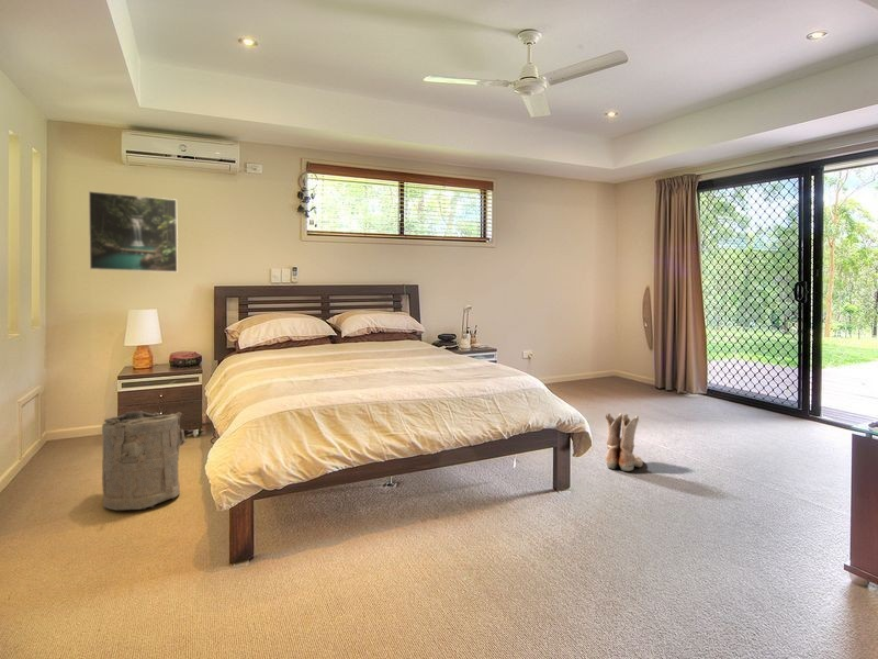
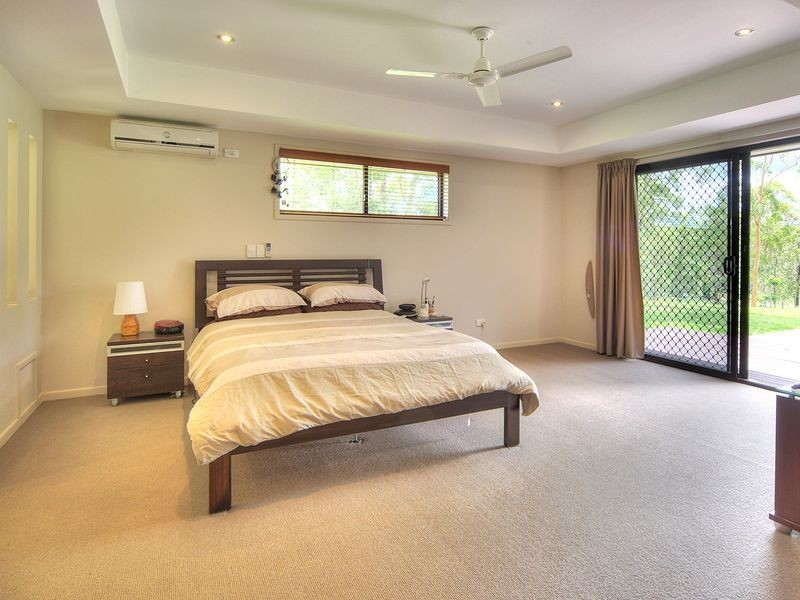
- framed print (134, 233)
- boots (623, 438)
- laundry hamper (146, 455)
